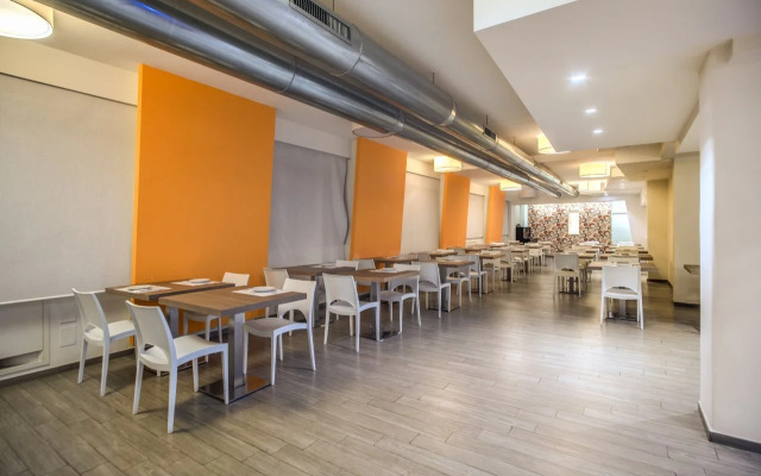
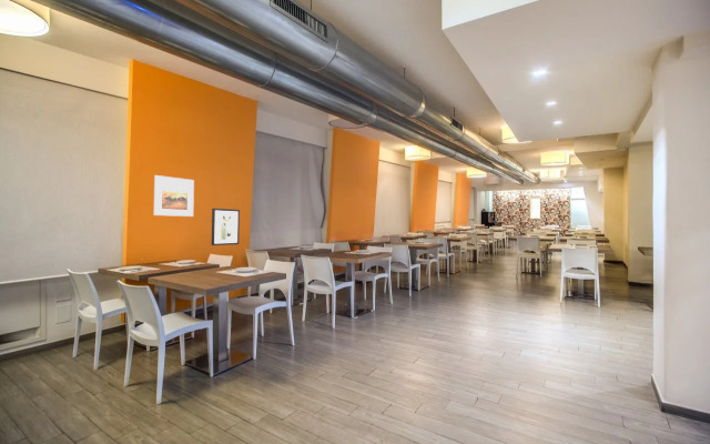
+ wall art (225, 226)
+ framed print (174, 196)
